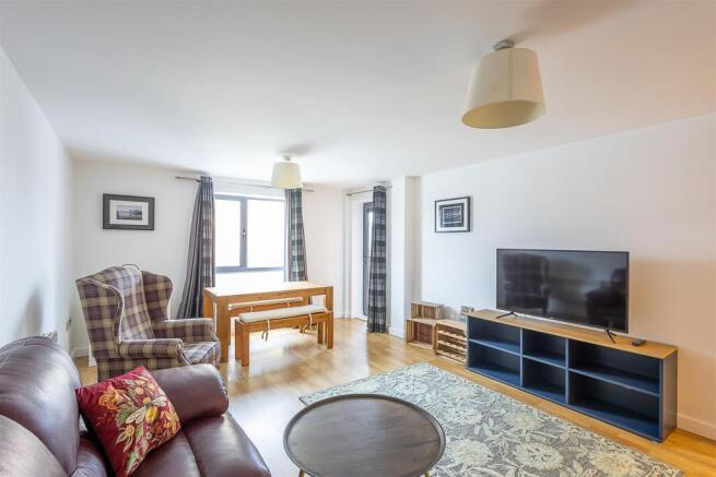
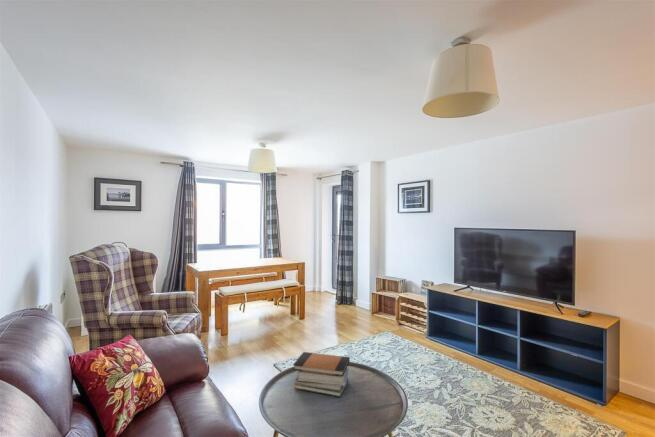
+ book stack (322, 373)
